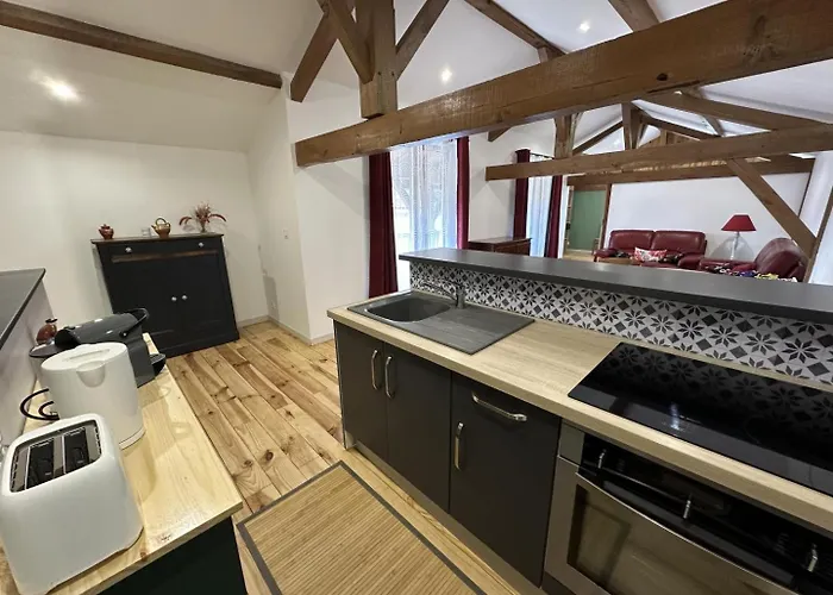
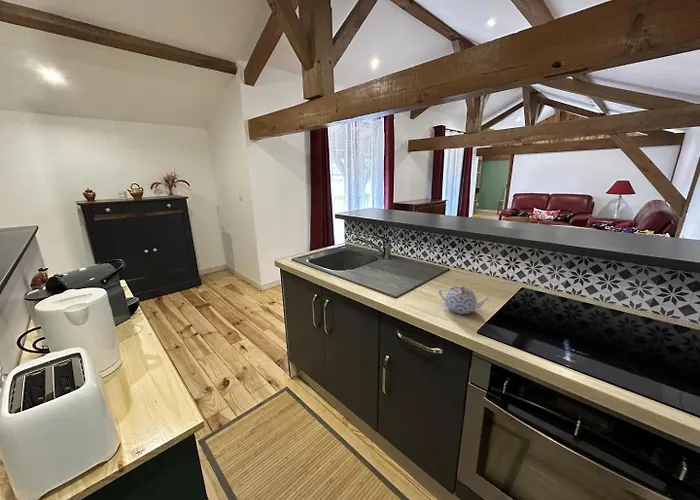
+ teapot (462, 298)
